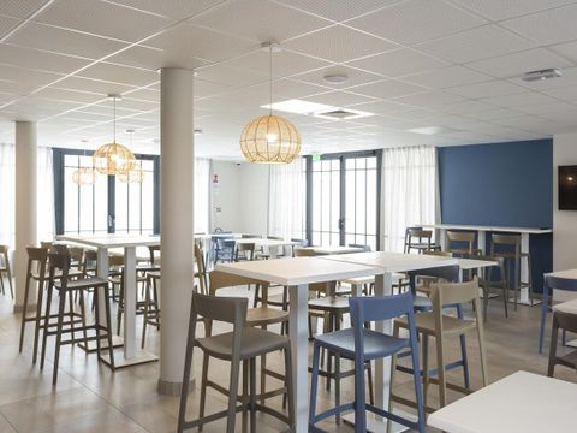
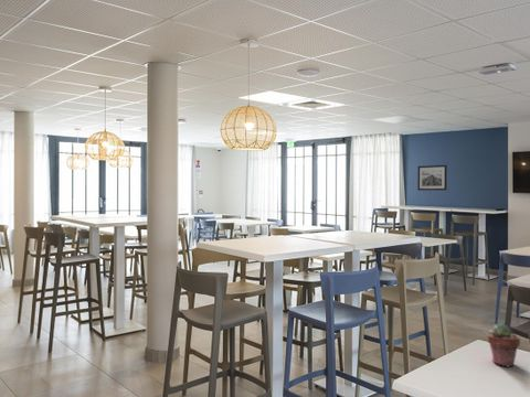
+ potted succulent (502, 343)
+ wall art (432, 178)
